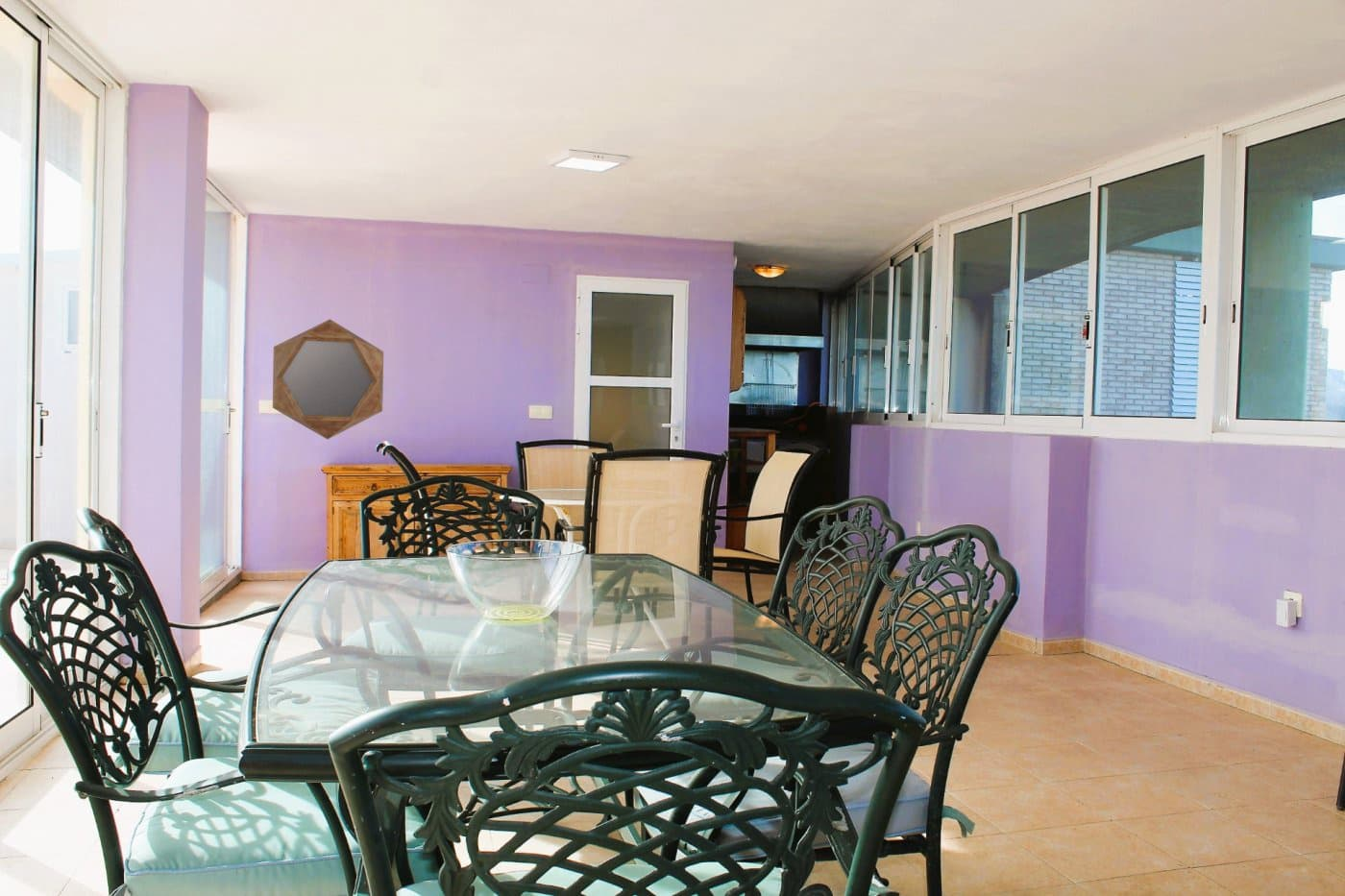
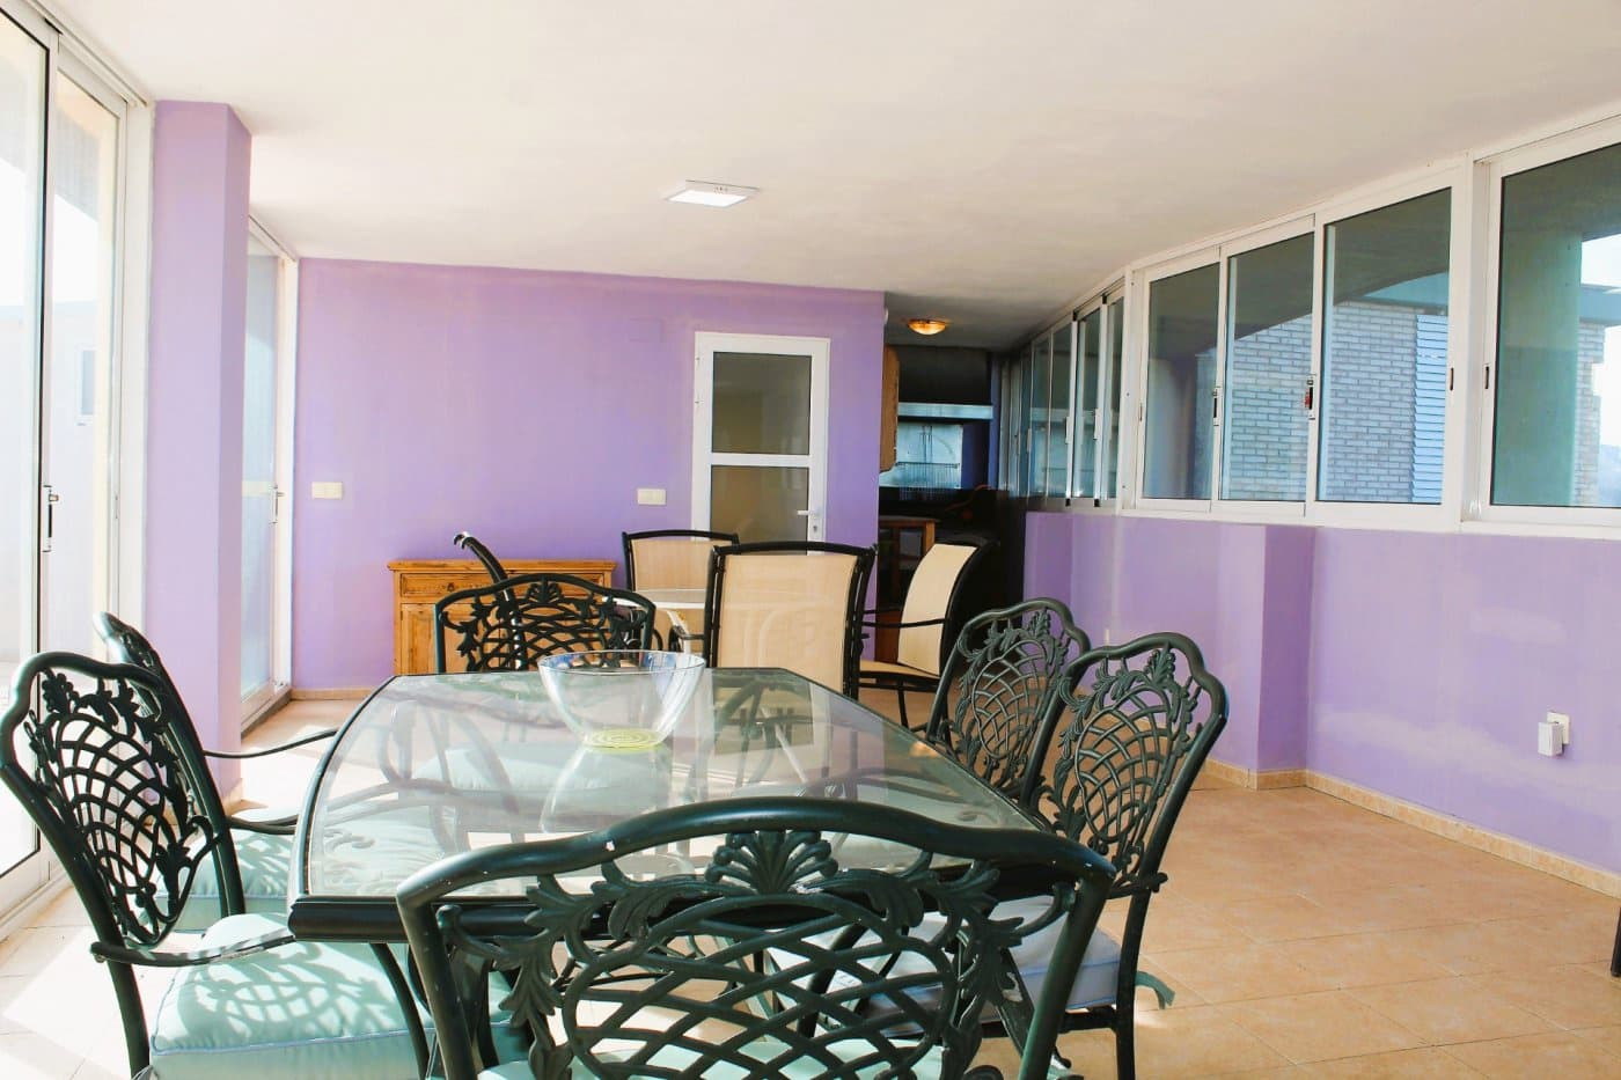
- home mirror (328, 378)
